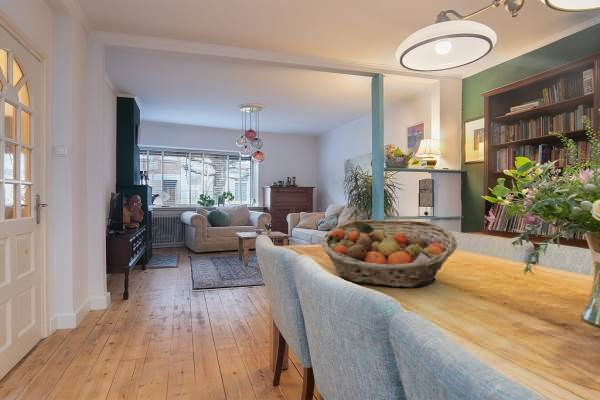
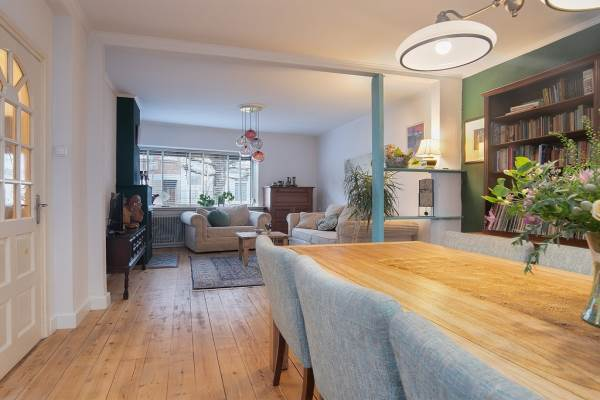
- fruit basket (385, 249)
